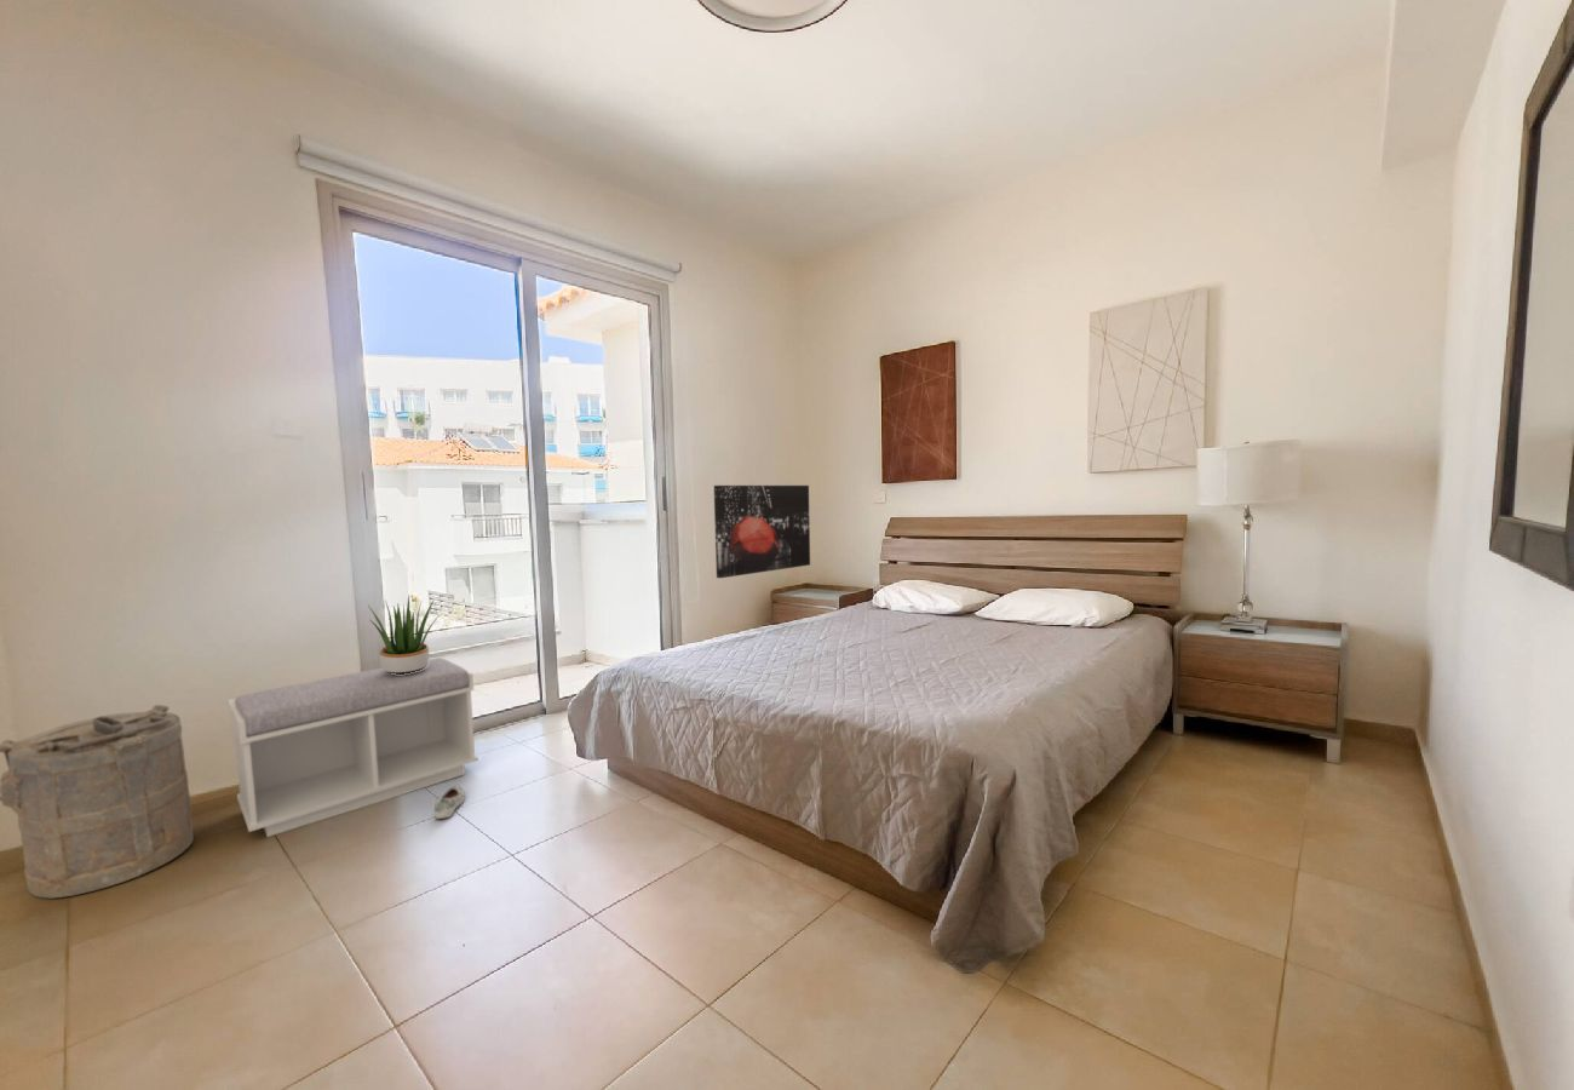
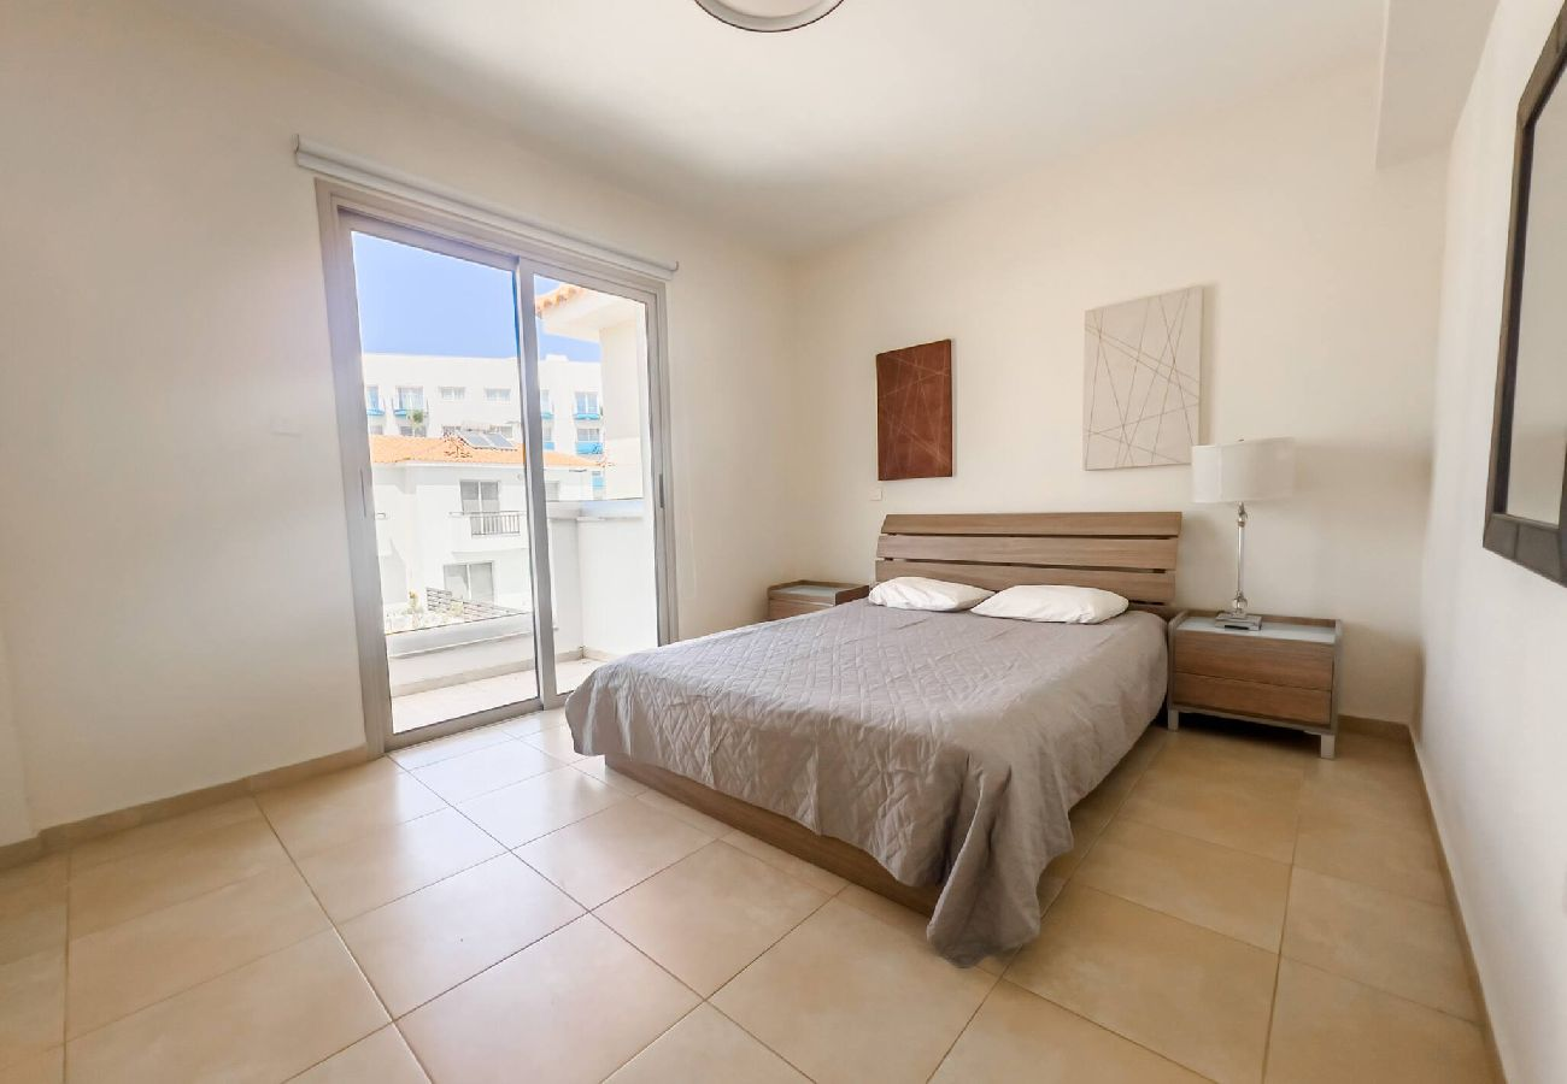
- wall art (765, 528)
- laundry hamper (98, 791)
- potted plant (402, 635)
- bench (362, 735)
- shoe (449, 796)
